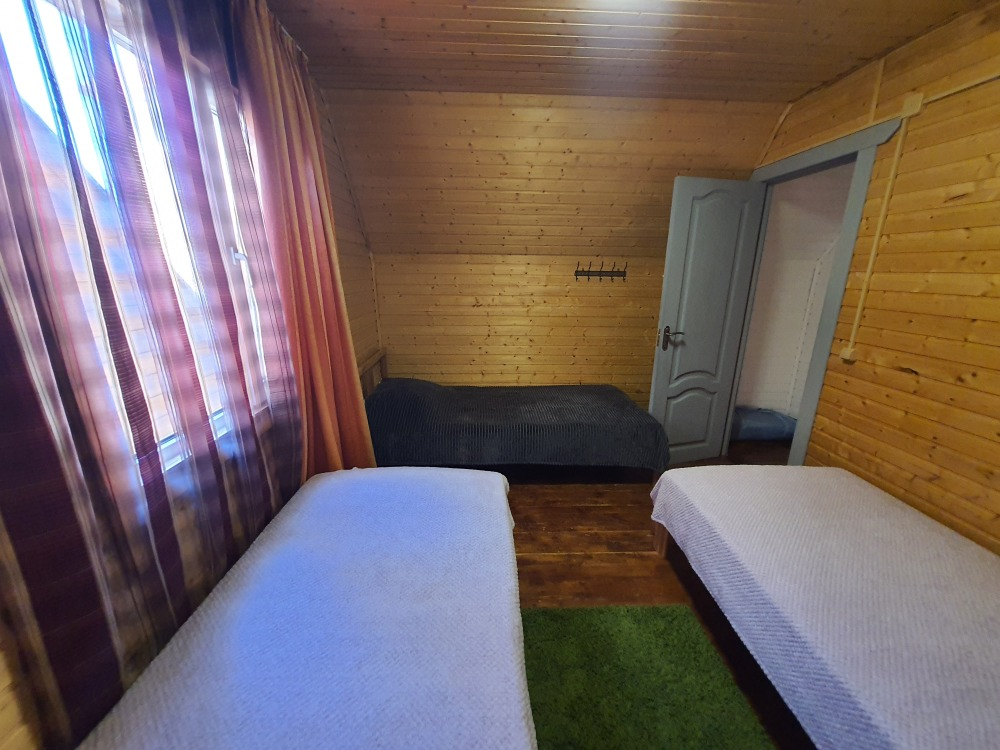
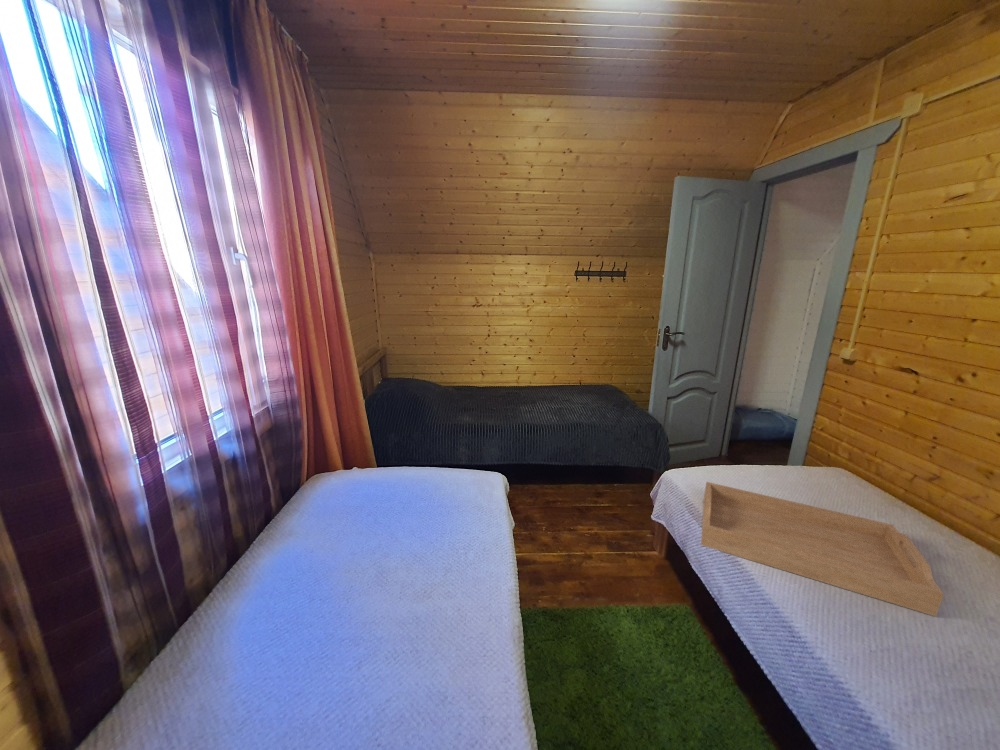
+ serving tray (797, 532)
